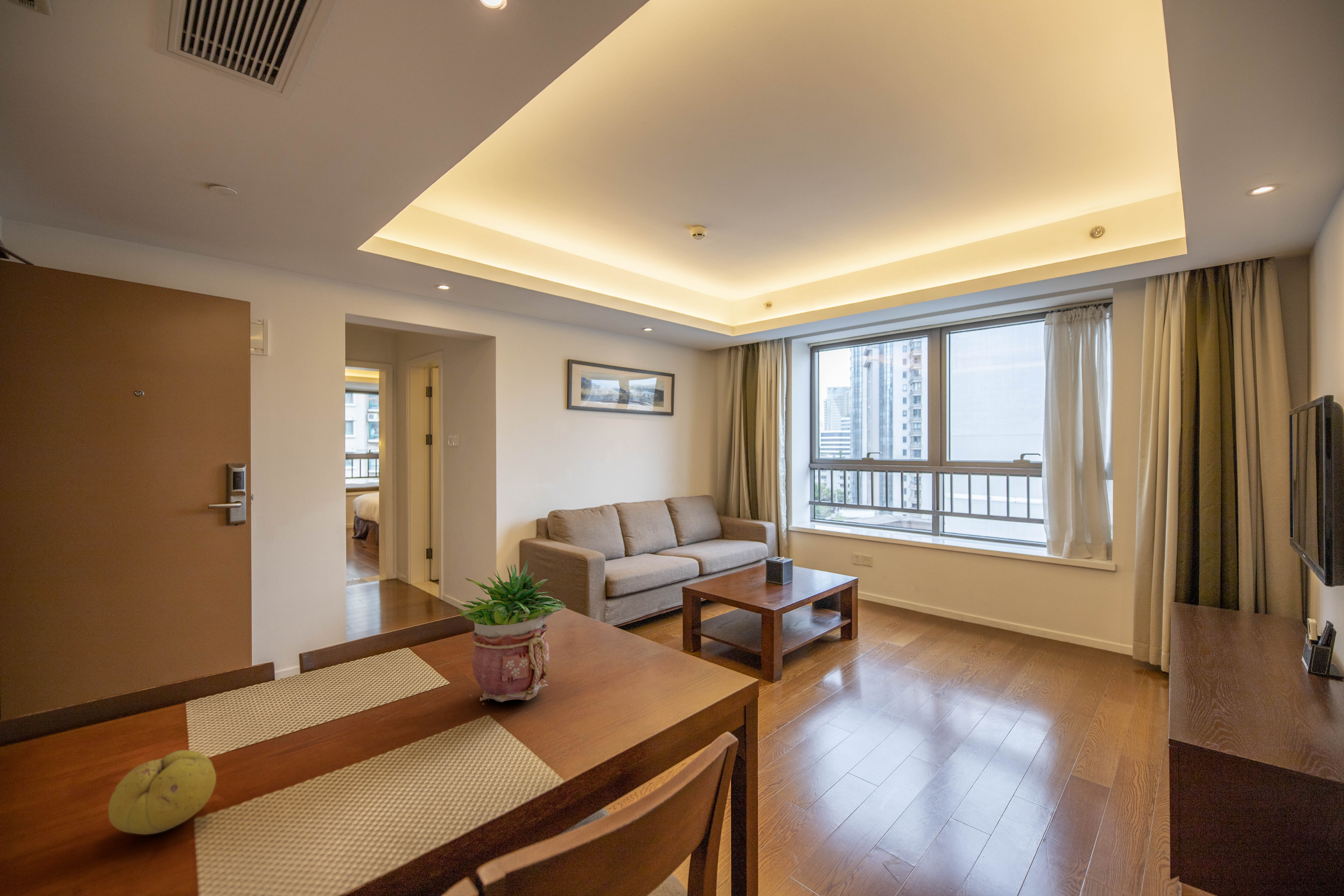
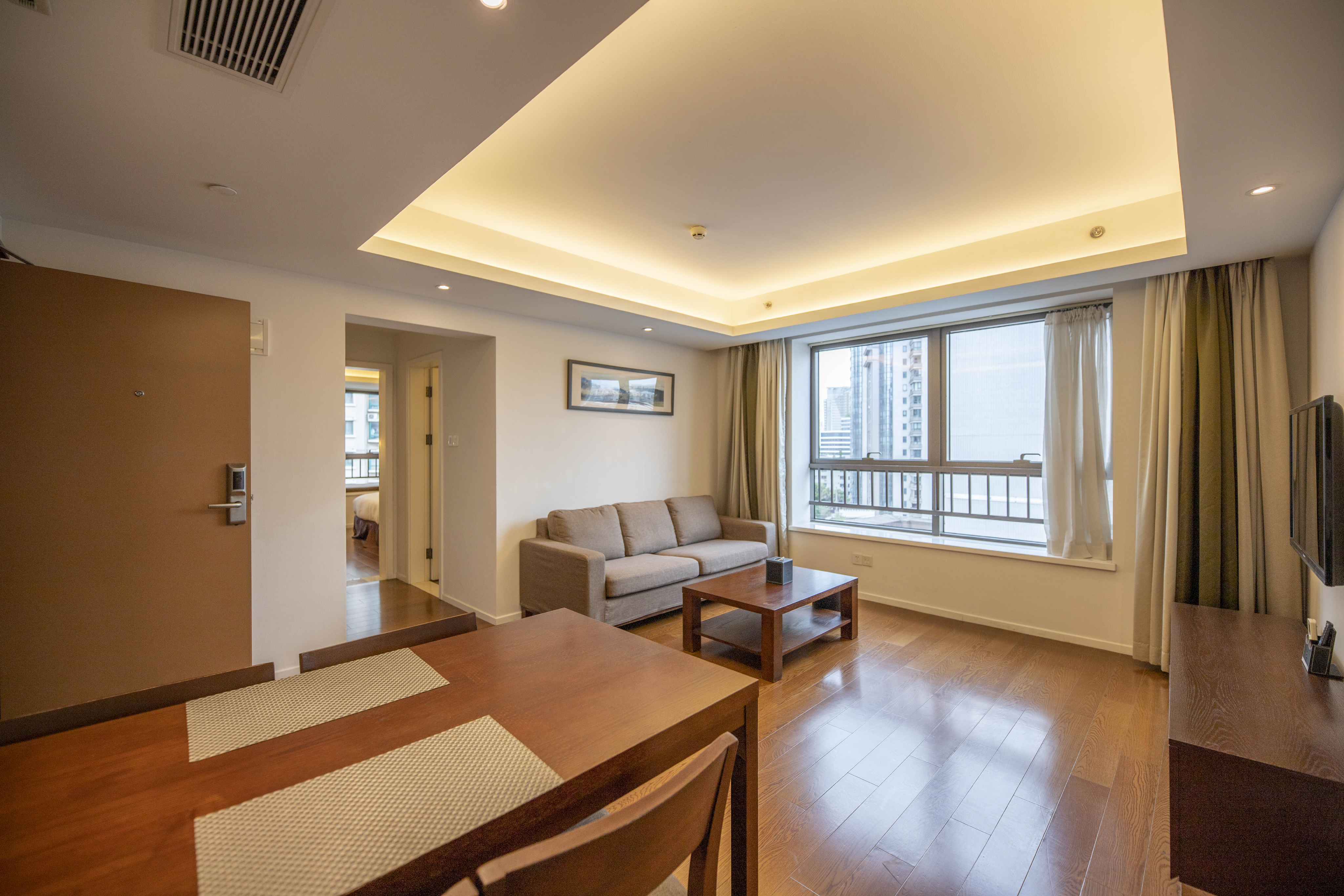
- potted plant (508, 628)
- fruit (167, 792)
